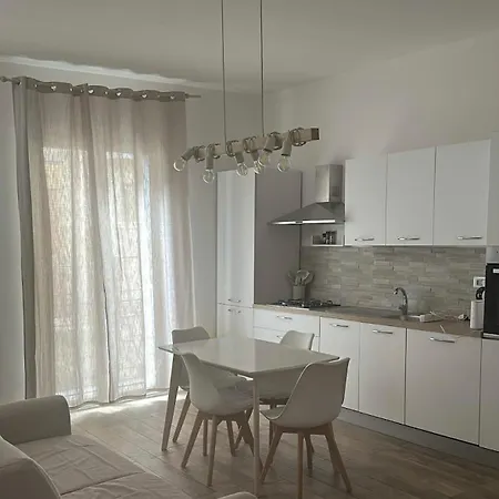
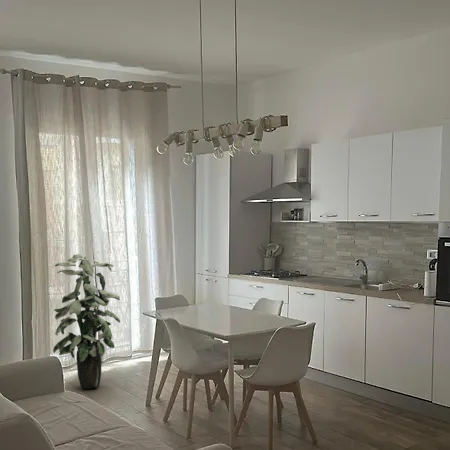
+ indoor plant (84, 319)
